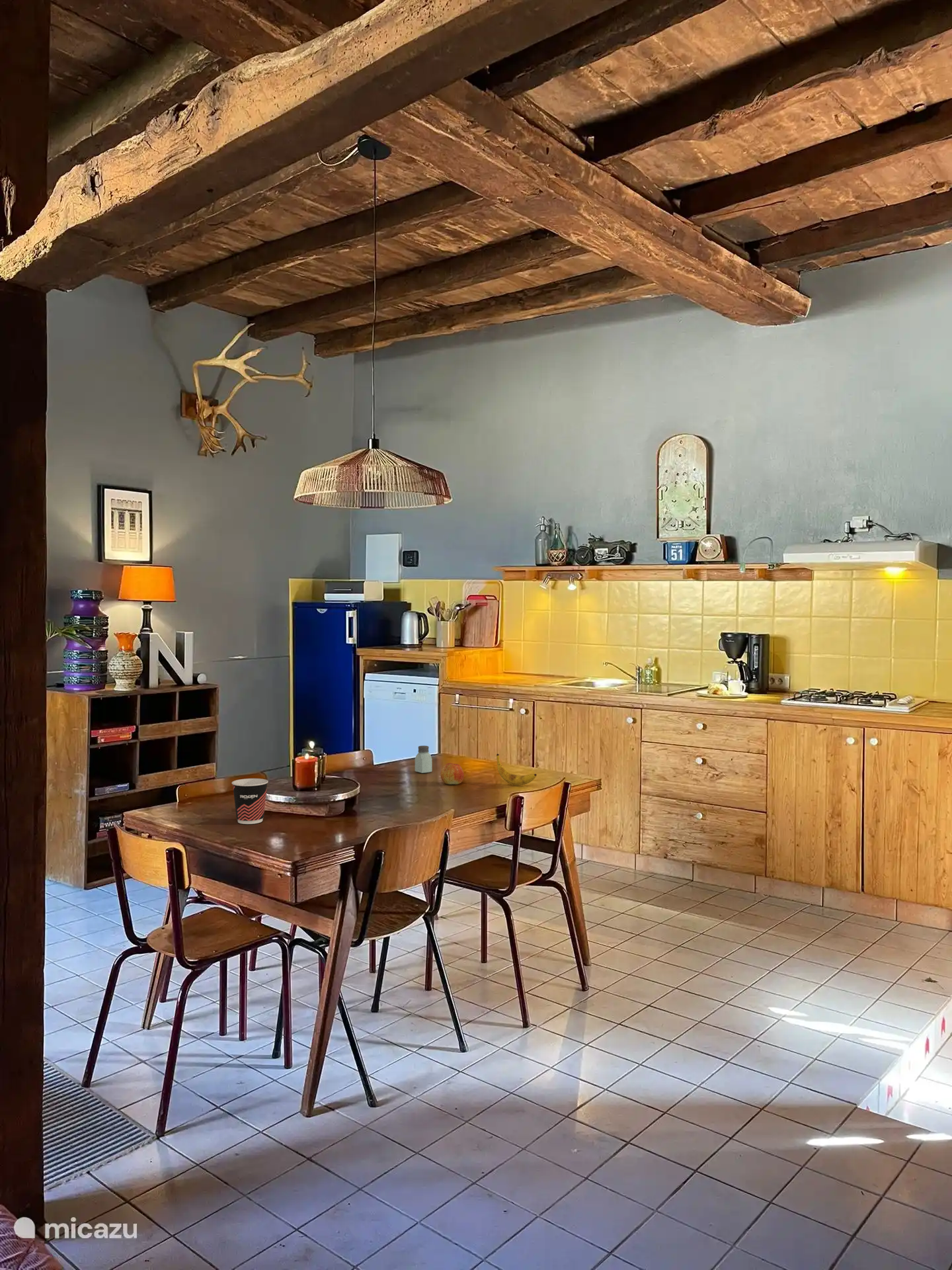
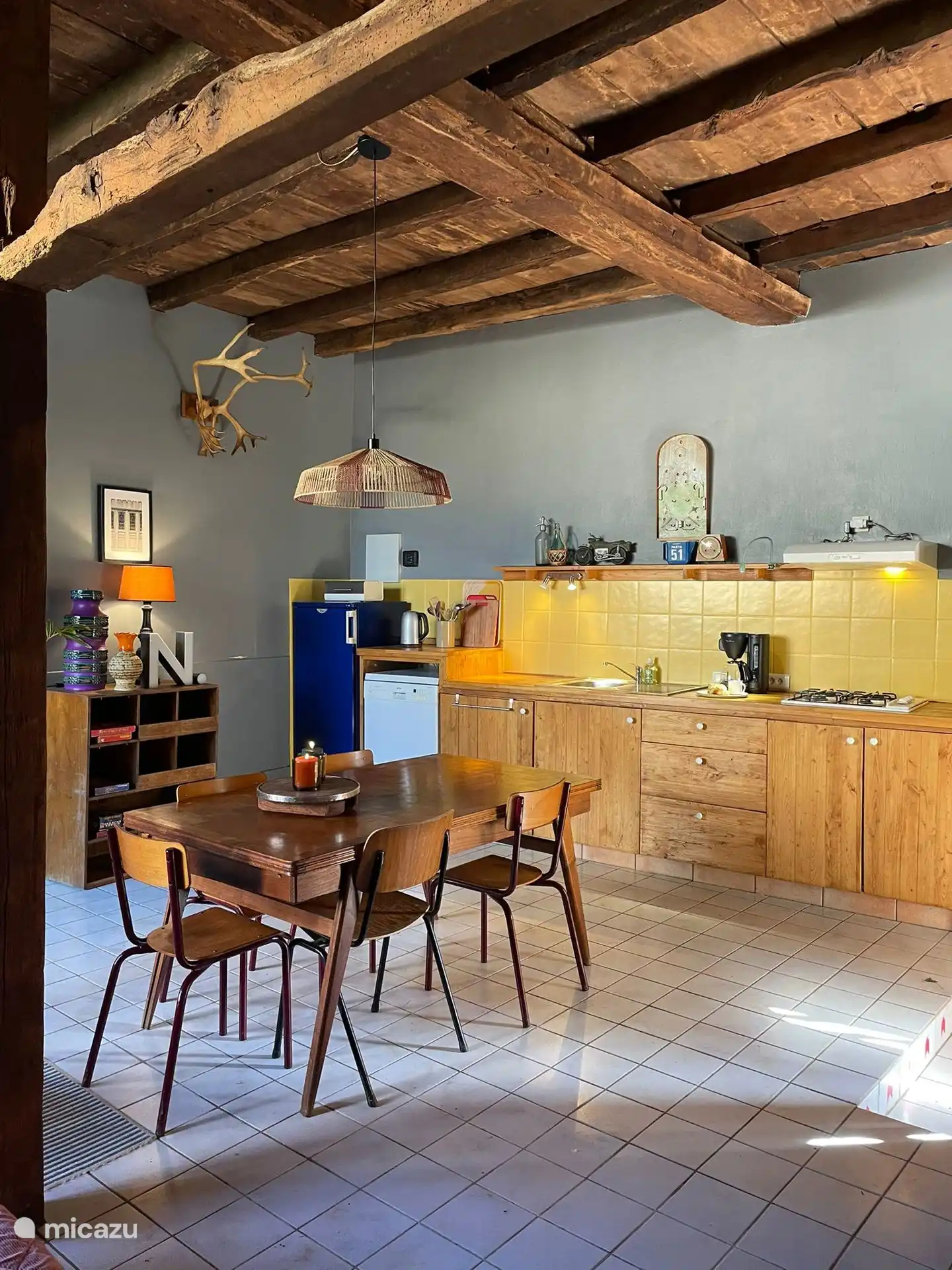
- cup (250, 801)
- apple (452, 773)
- banana (514, 774)
- saltshaker (423, 759)
